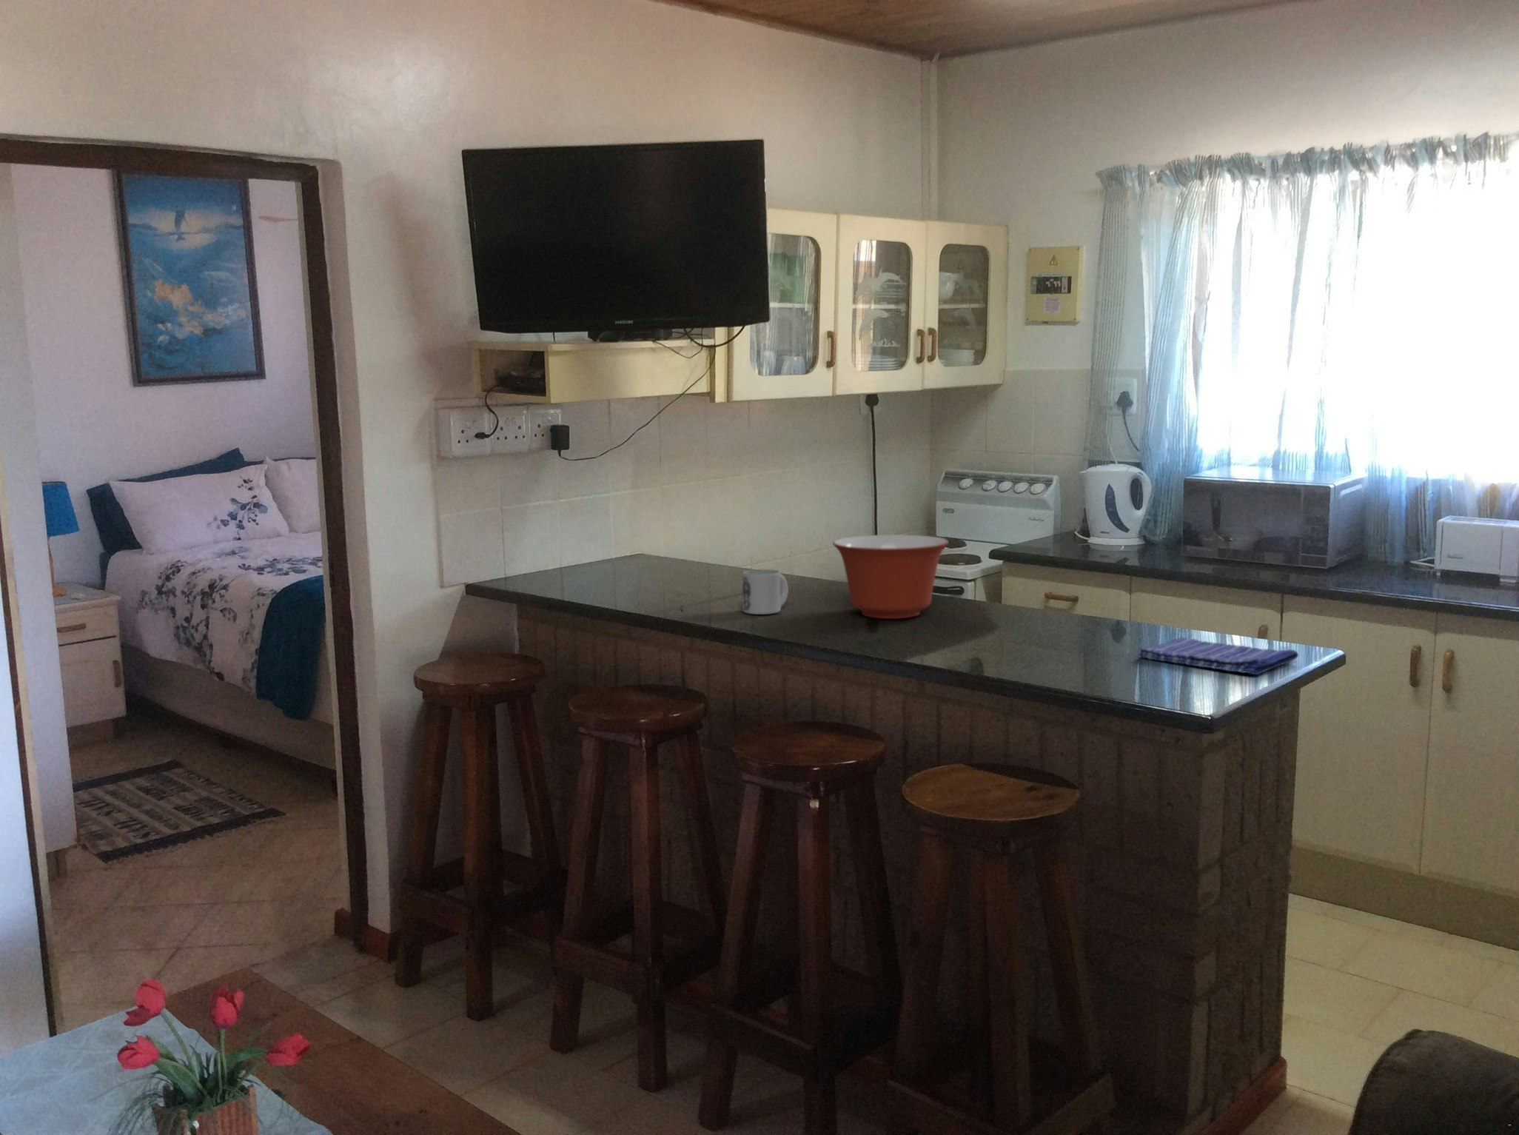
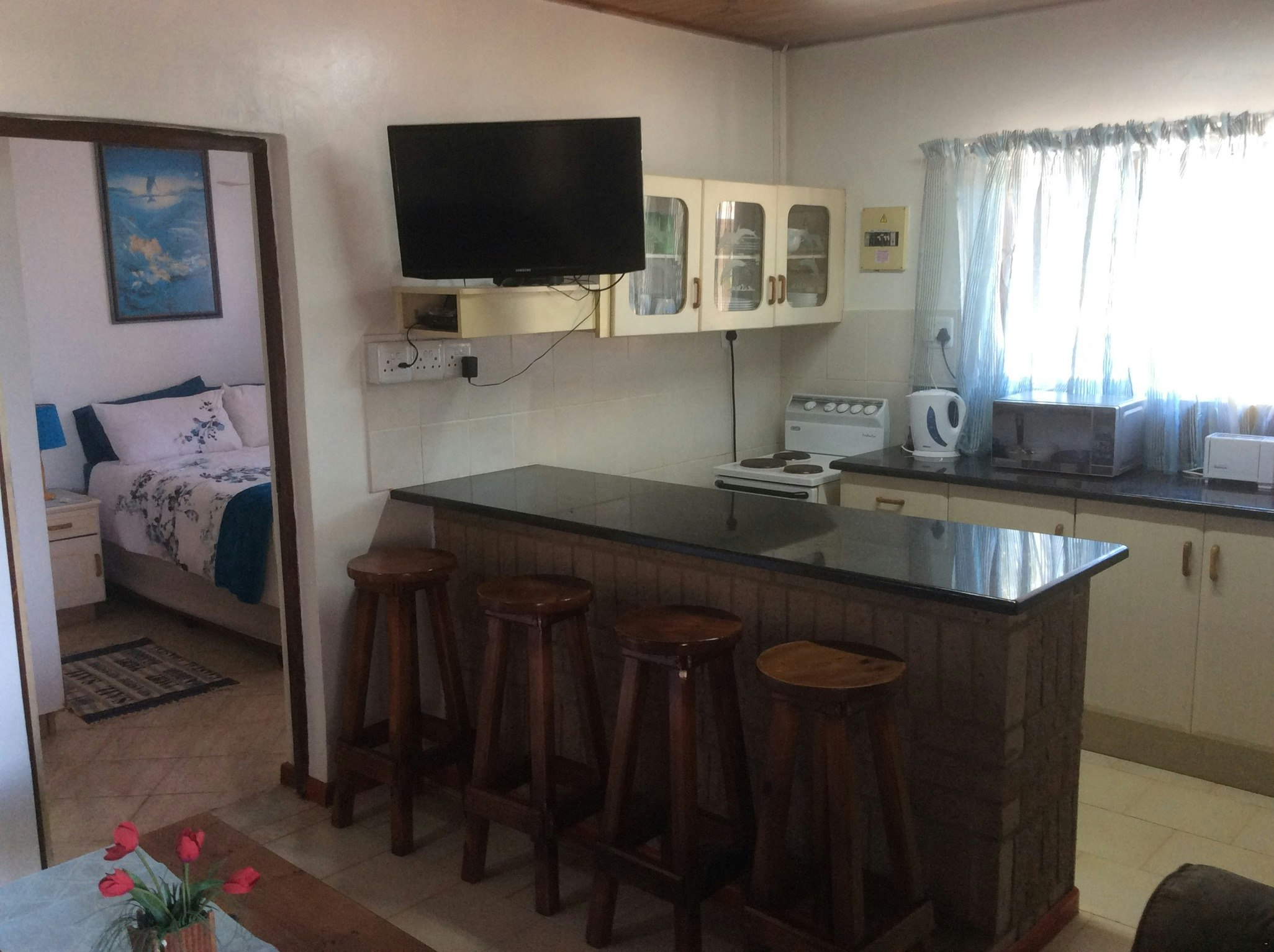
- mug (765, 591)
- mixing bowl (891, 577)
- dish towel (1217, 651)
